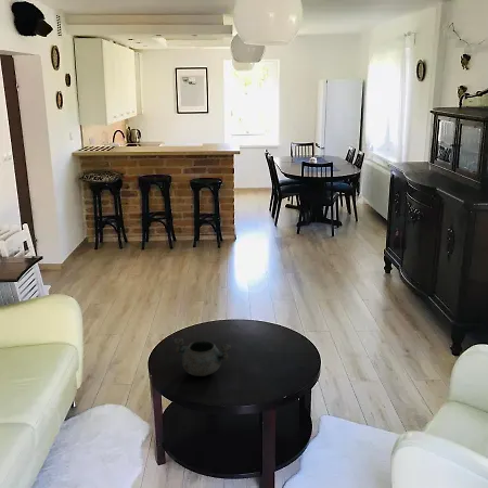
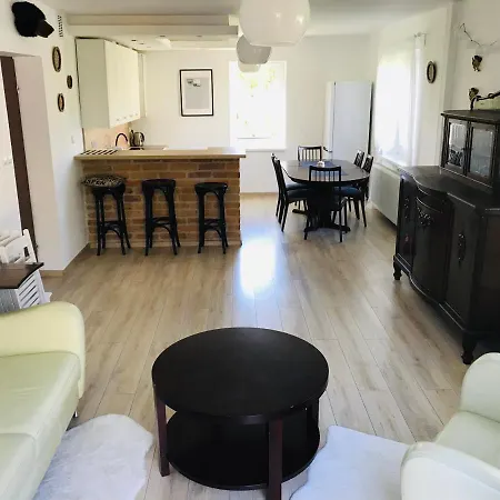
- decorative bowl (203, 356)
